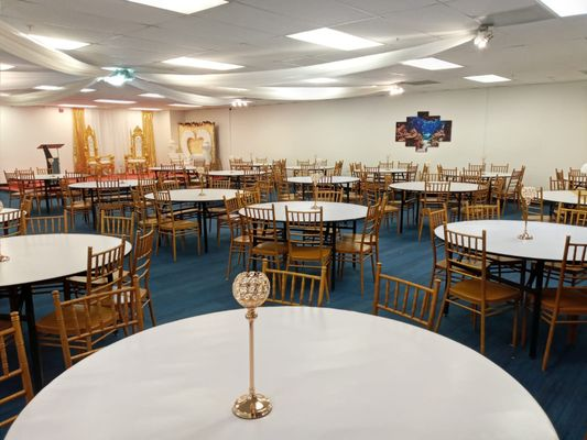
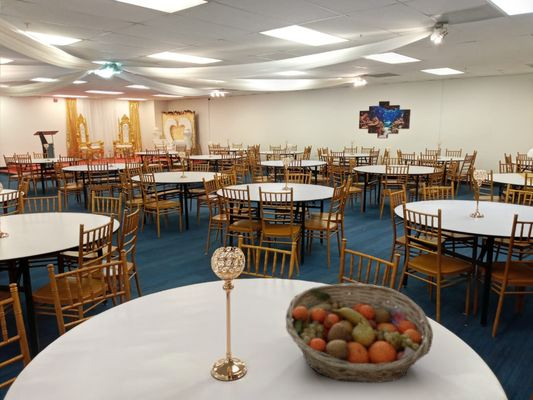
+ fruit basket (356, 330)
